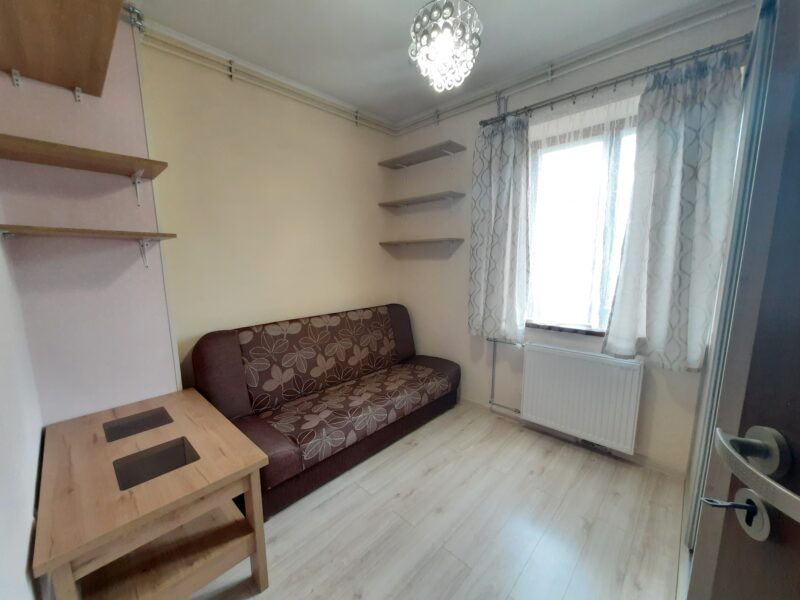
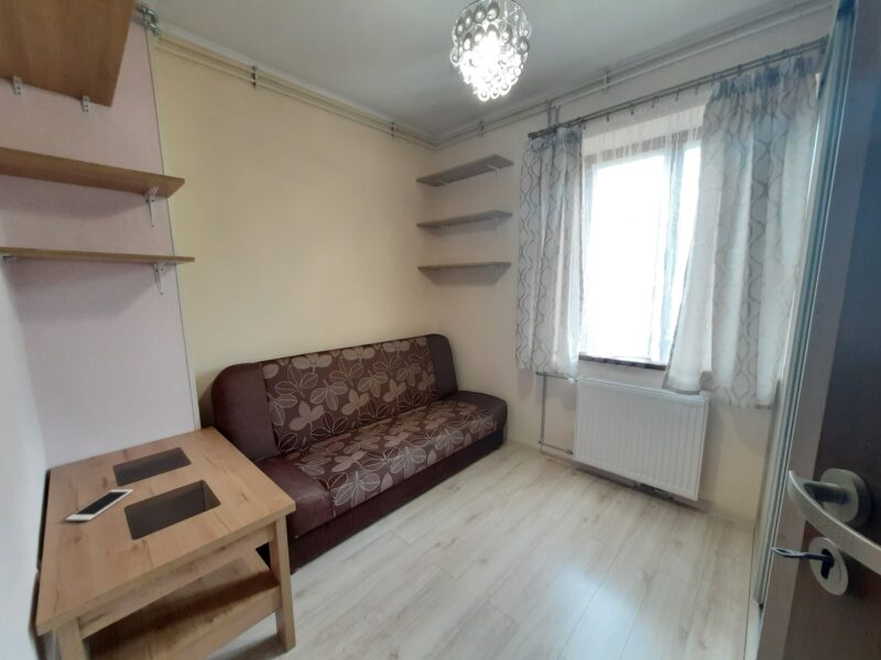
+ cell phone (101, 504)
